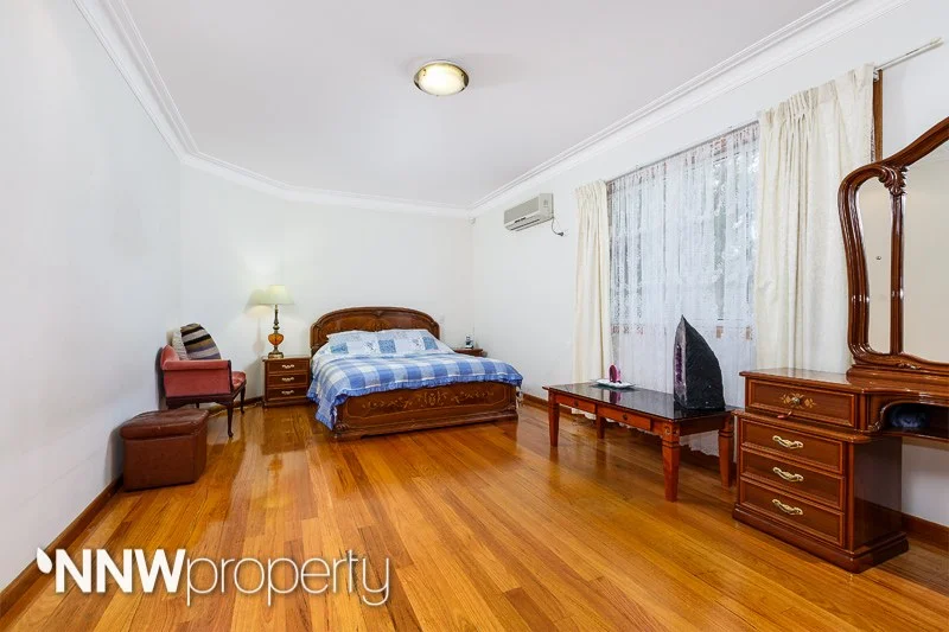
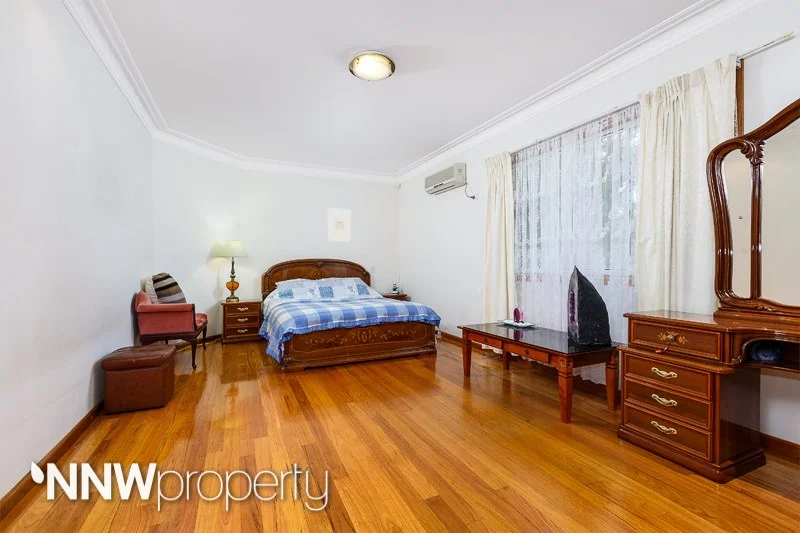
+ wall art (339, 224)
